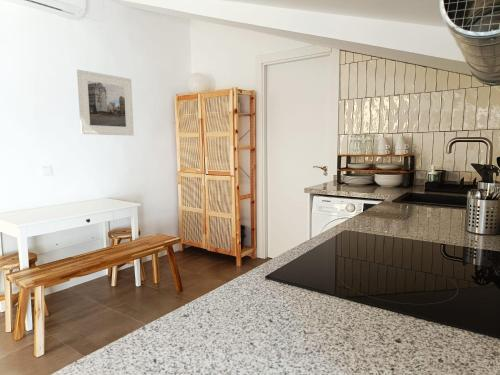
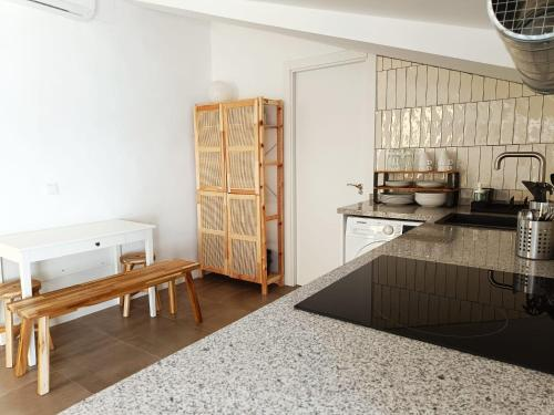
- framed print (107, 105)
